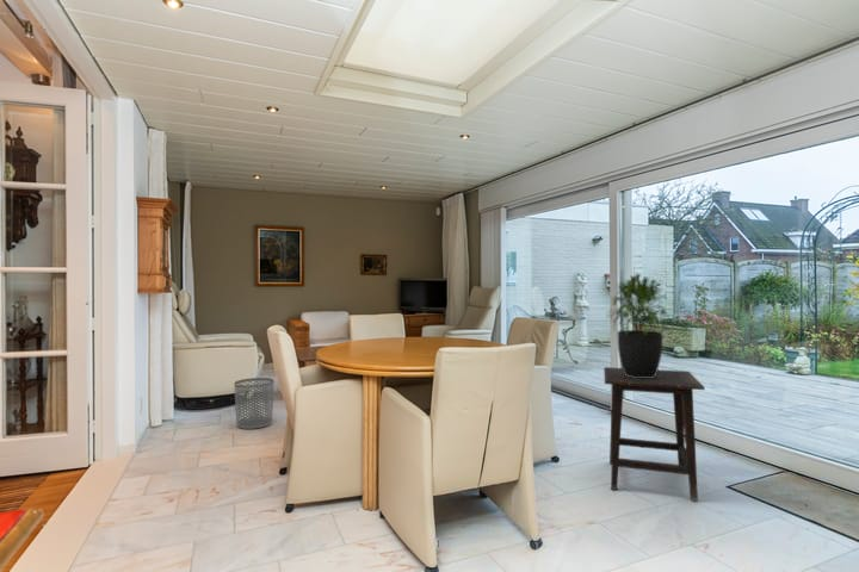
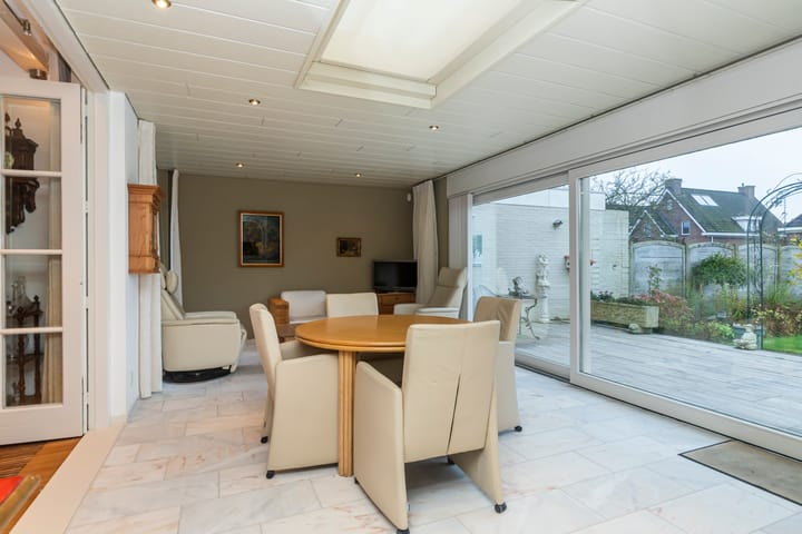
- side table (644, 440)
- waste bin (254, 403)
- potted plant (636, 323)
